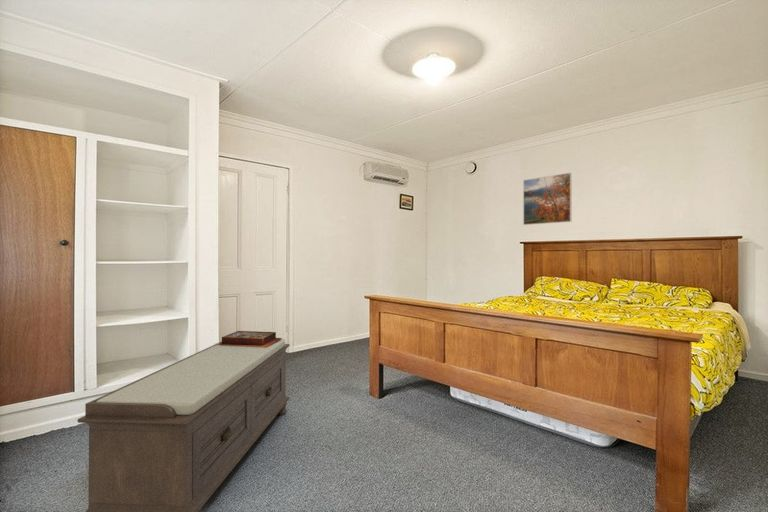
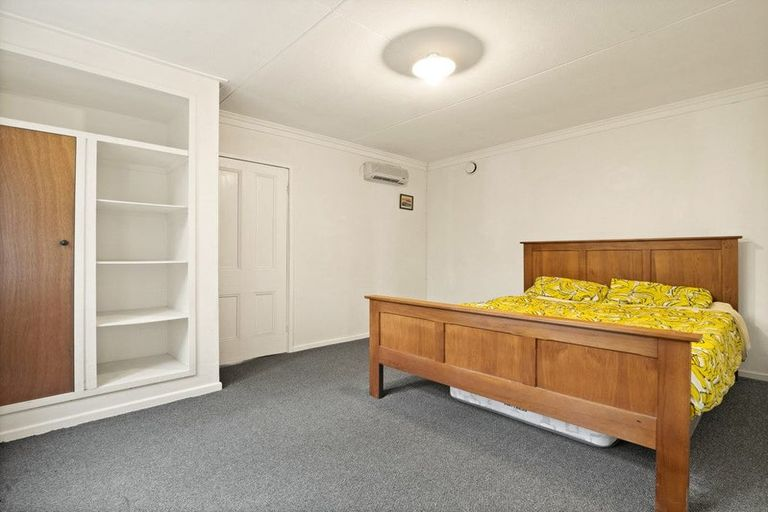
- decorative box (249, 337)
- bench (215, 409)
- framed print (546, 200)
